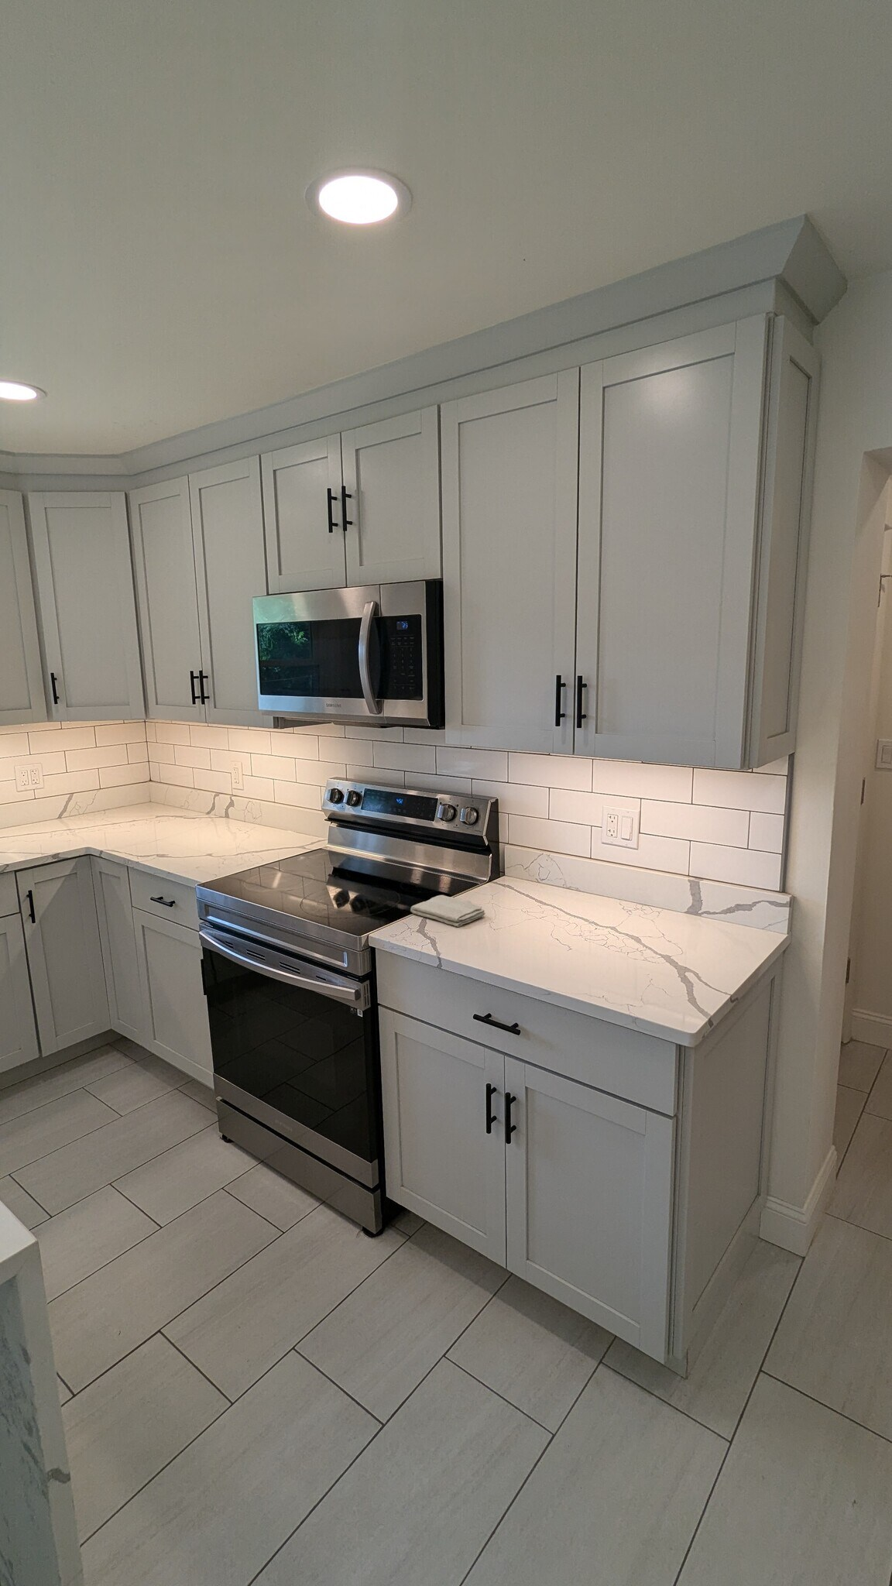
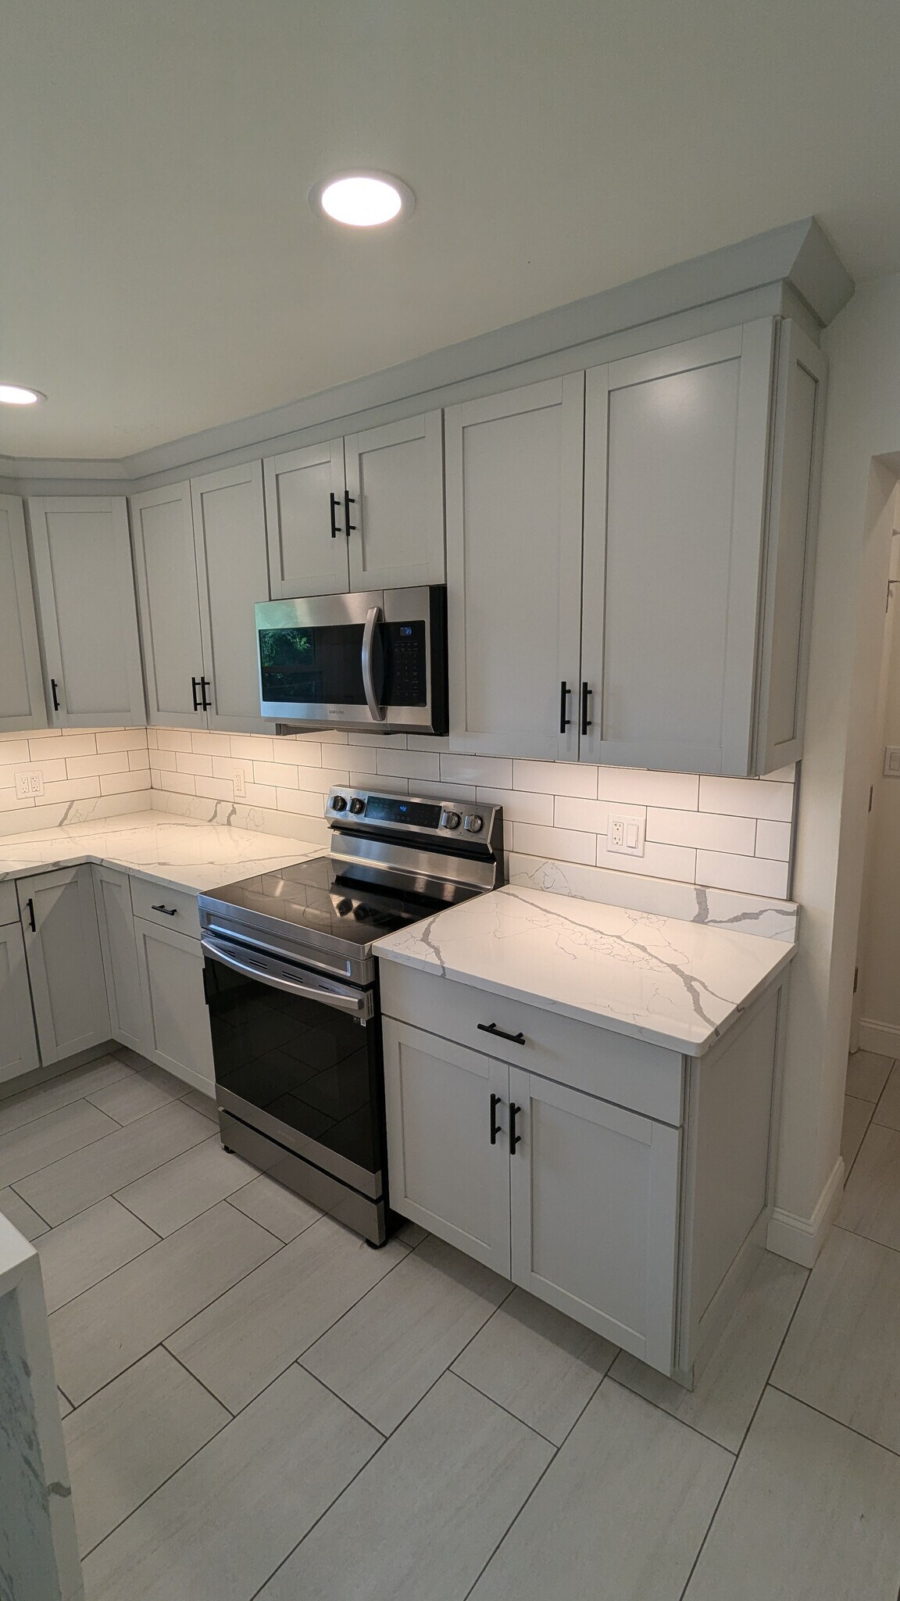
- washcloth (448, 910)
